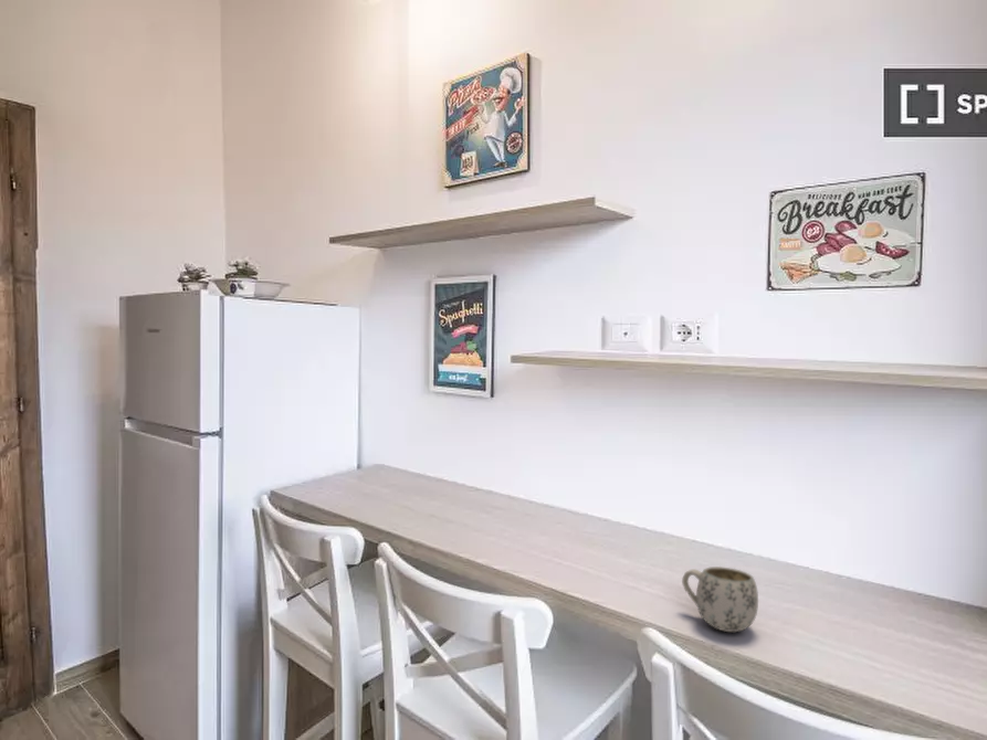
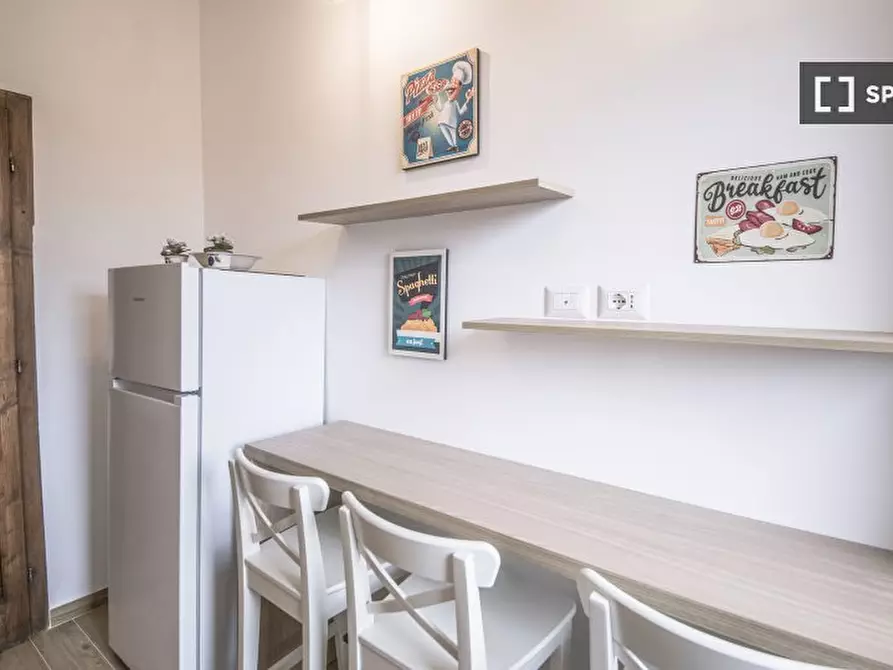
- mug (717, 596)
